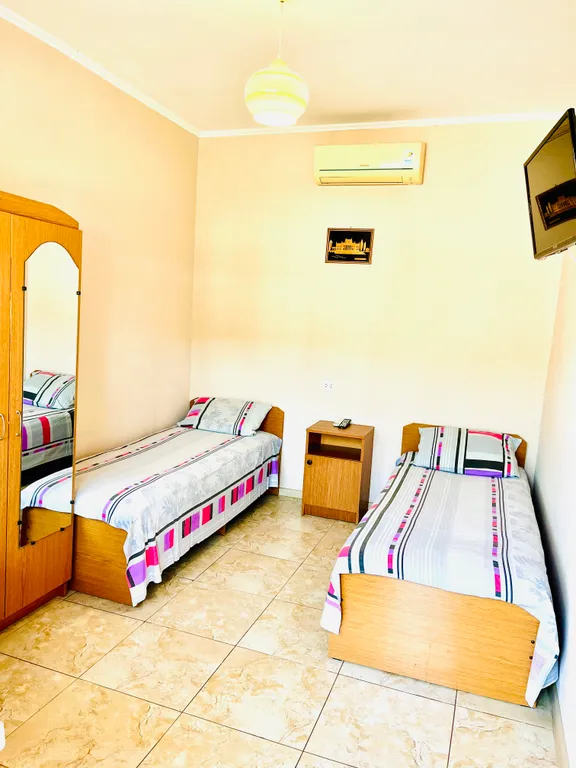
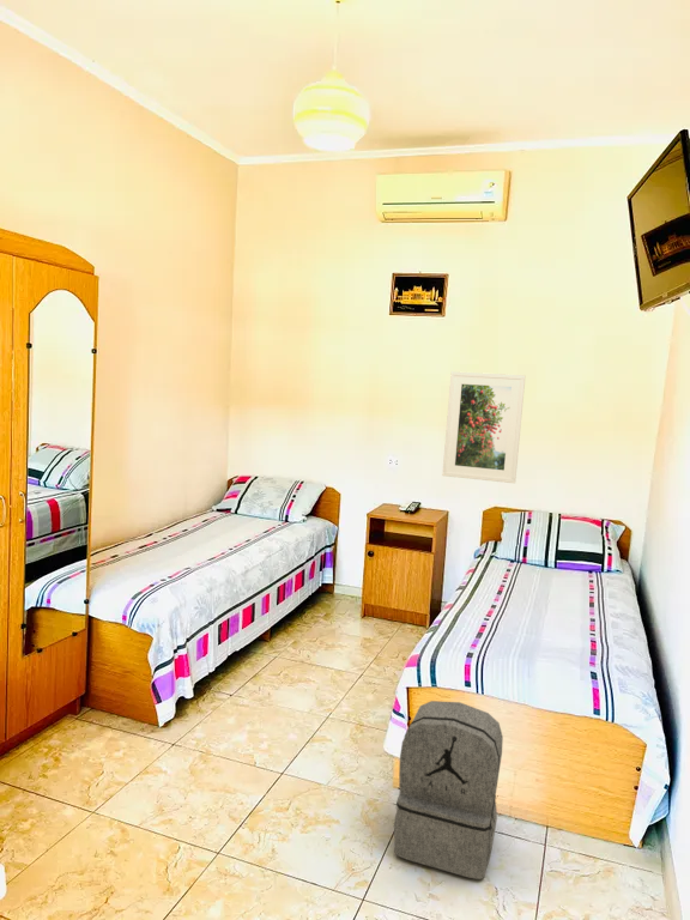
+ backpack (450, 775)
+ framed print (483, 426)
